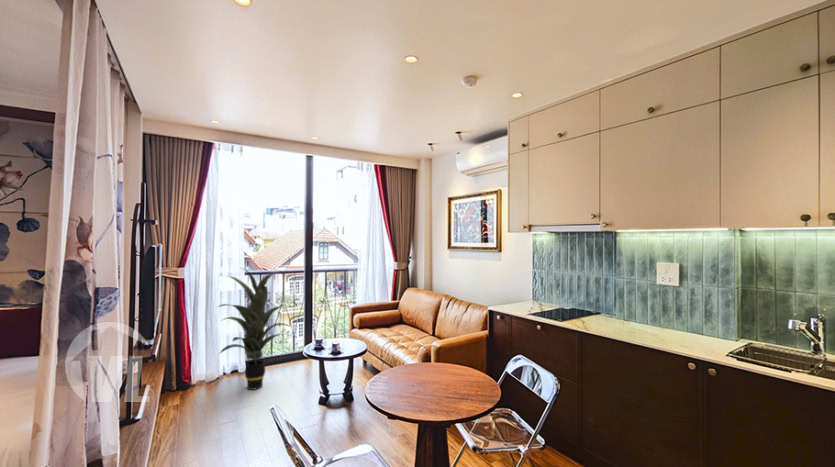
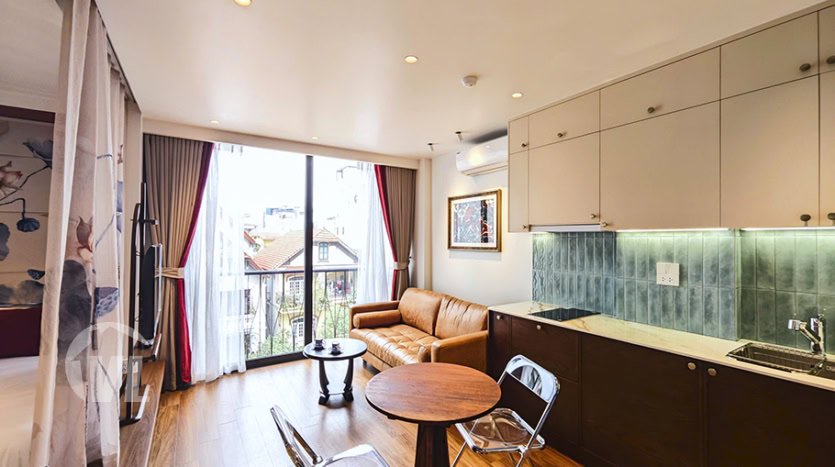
- indoor plant (250, 326)
